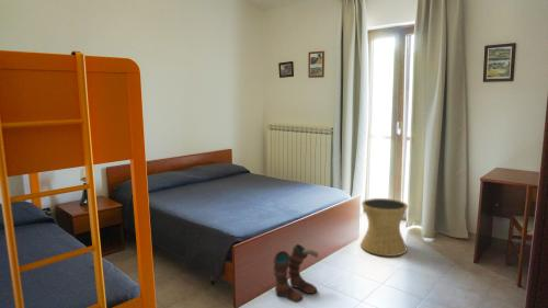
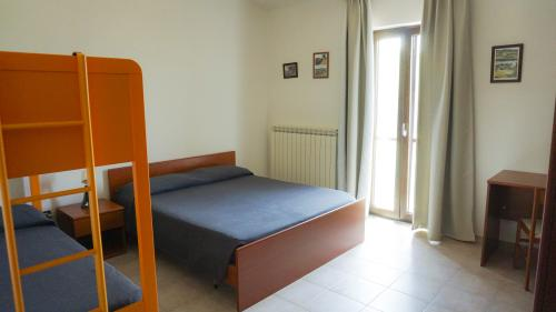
- boots (297, 269)
- side table (384, 226)
